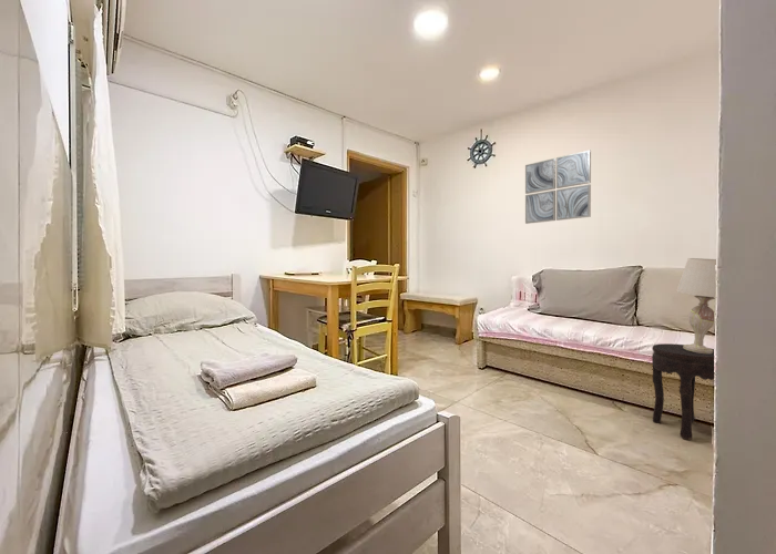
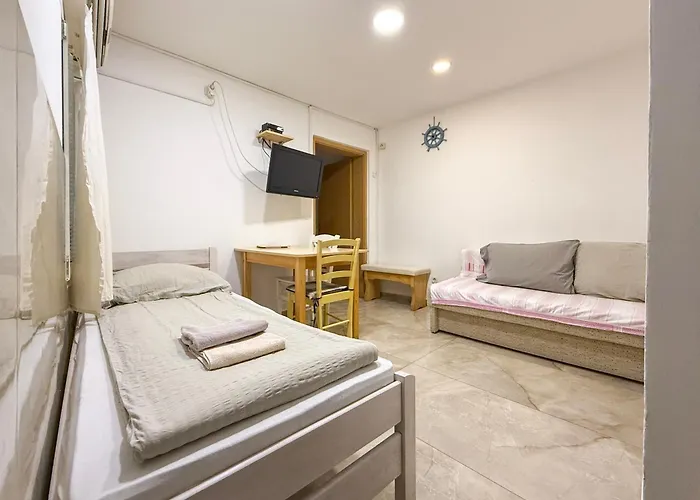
- table lamp (698, 305)
- wall art (554, 188)
- side table (687, 389)
